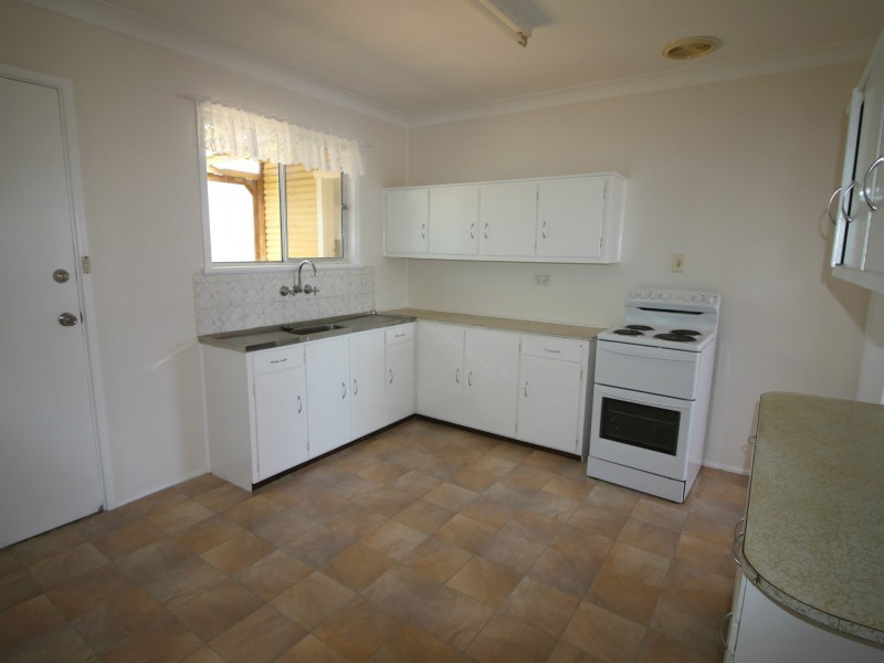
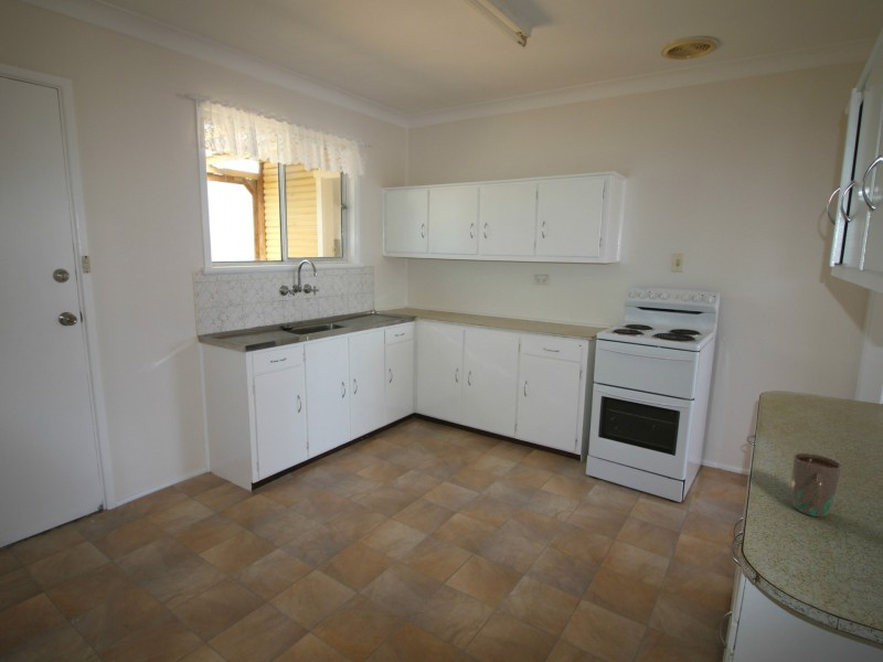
+ mug (815, 489)
